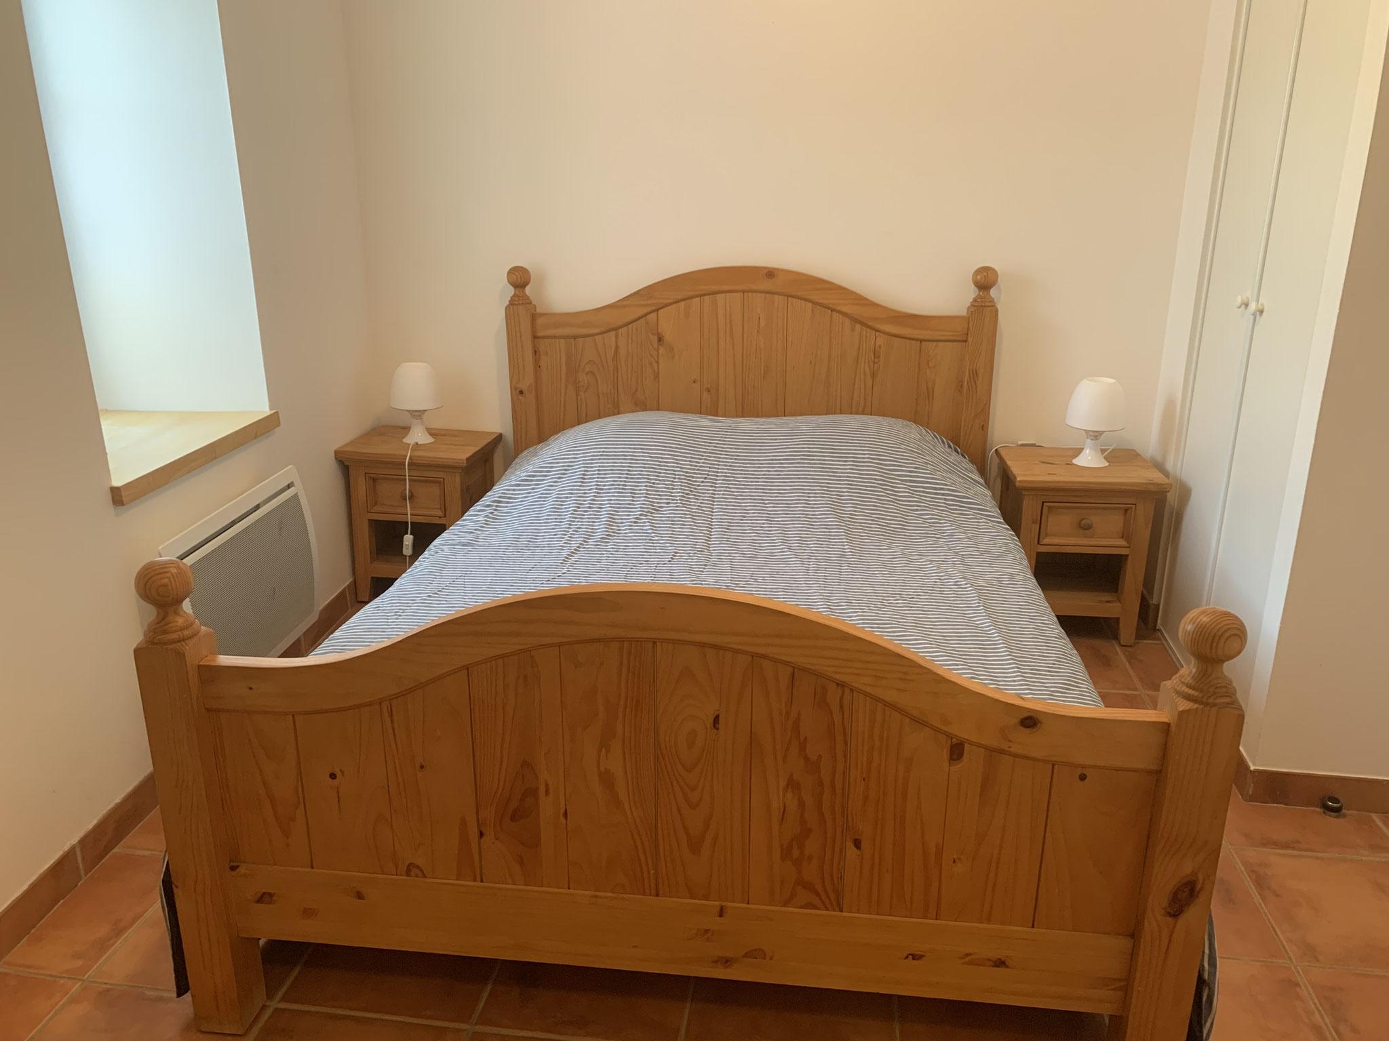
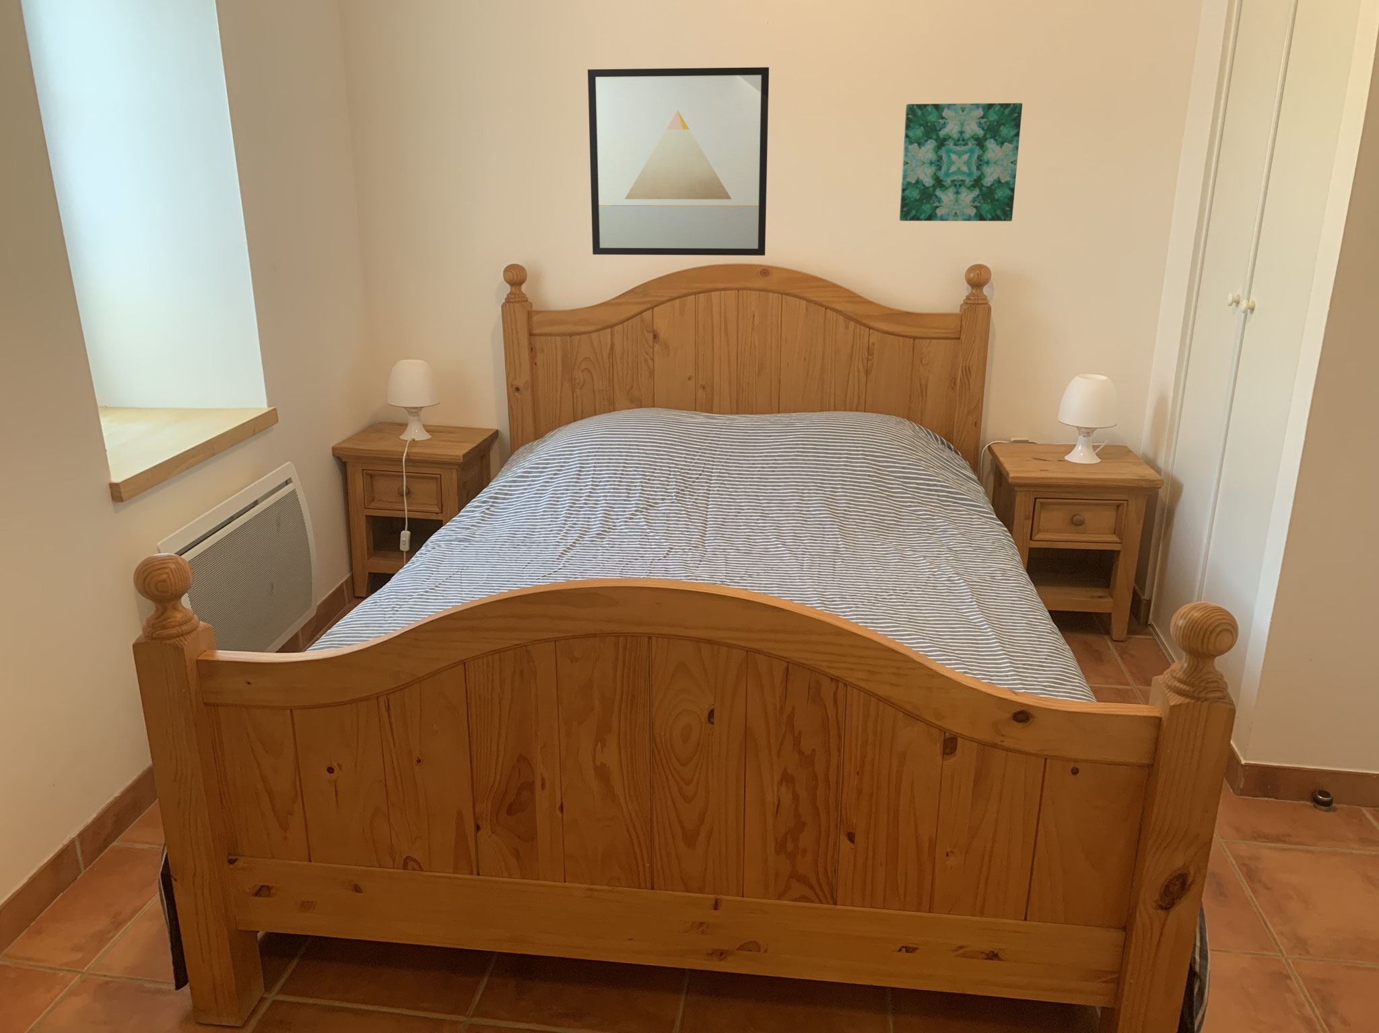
+ wall art (959, 163)
+ wall art (678, 164)
